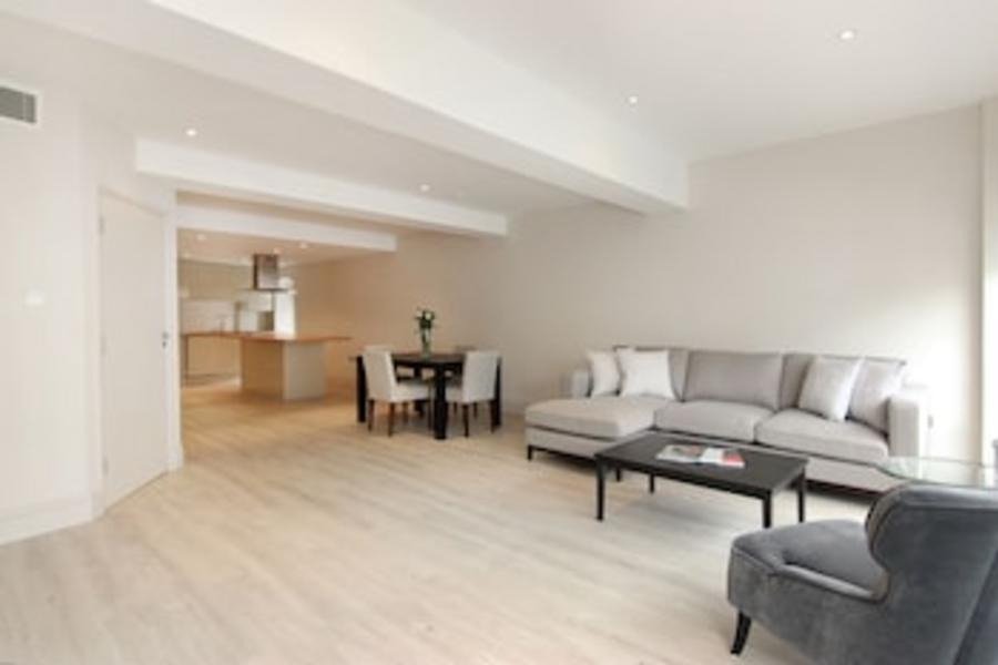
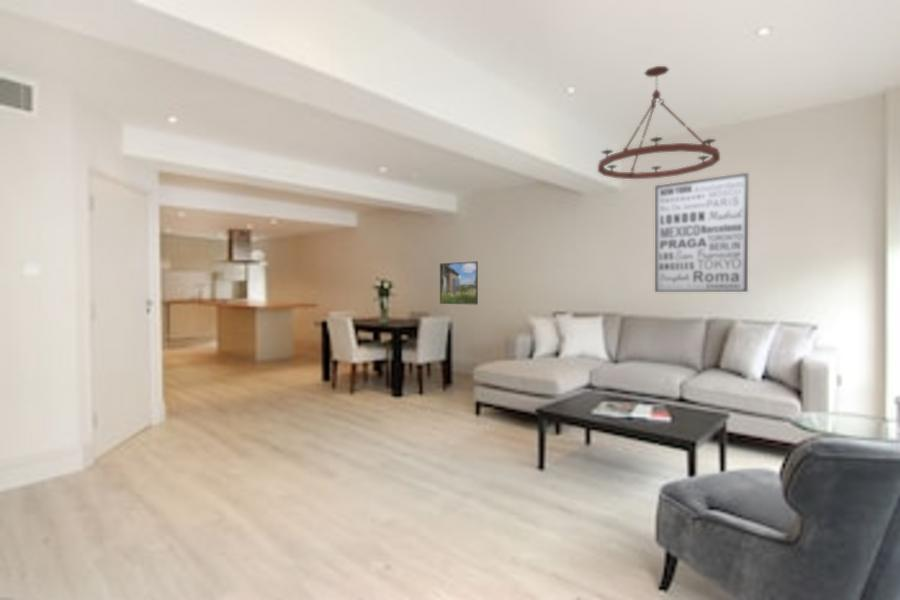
+ chandelier (650, 118)
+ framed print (458, 283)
+ wall art (699, 236)
